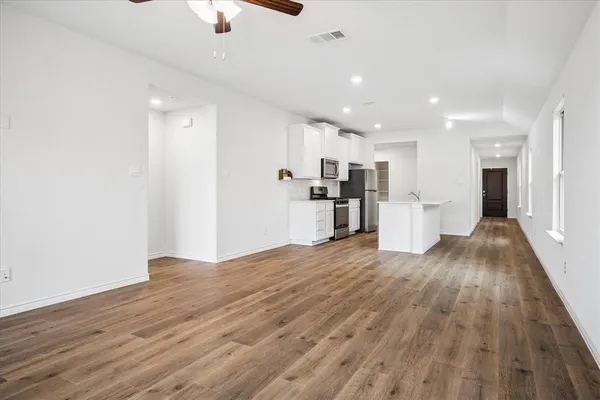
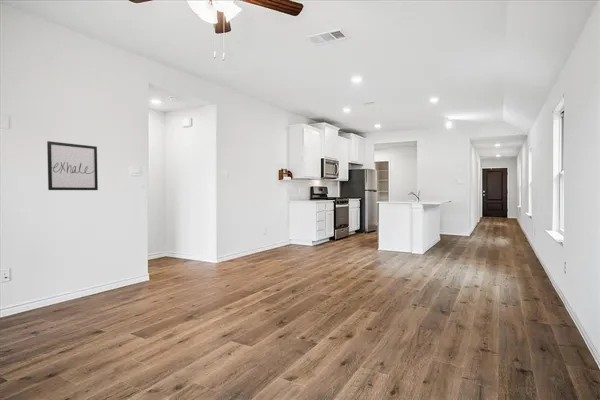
+ wall art (73, 167)
